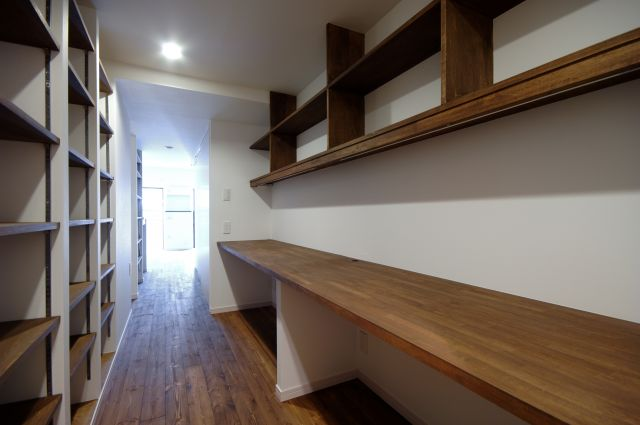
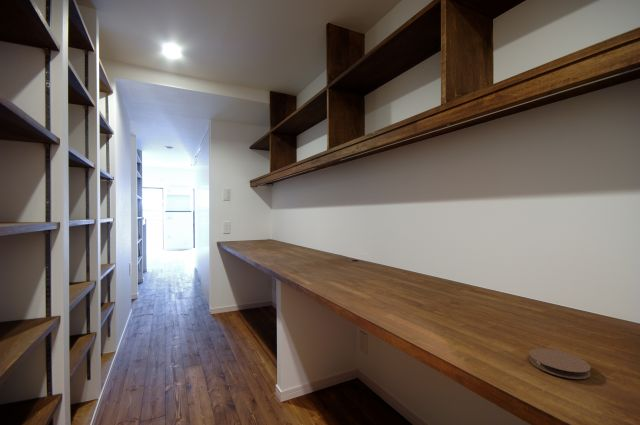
+ coaster (558, 362)
